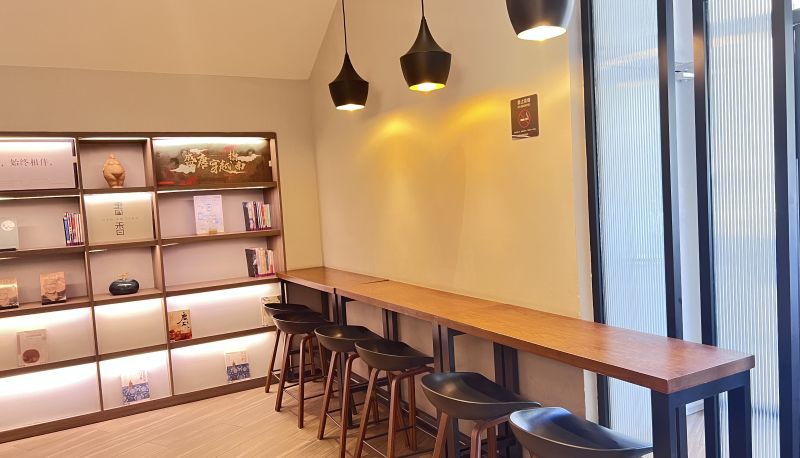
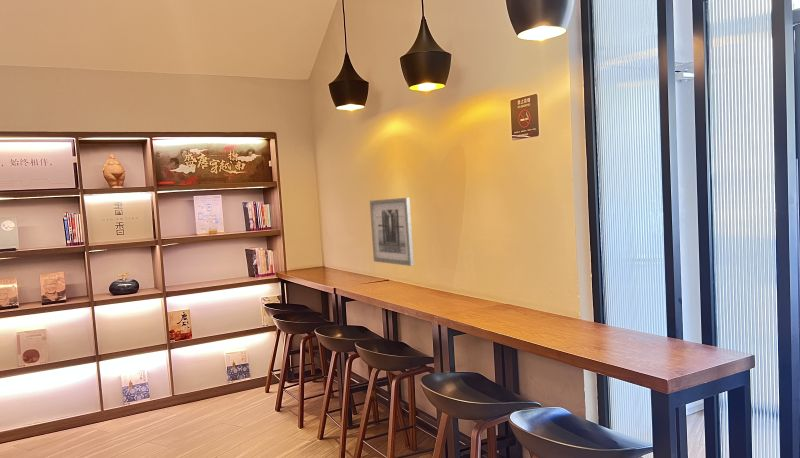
+ wall art (390, 231)
